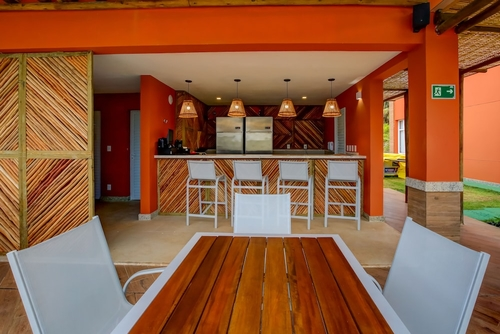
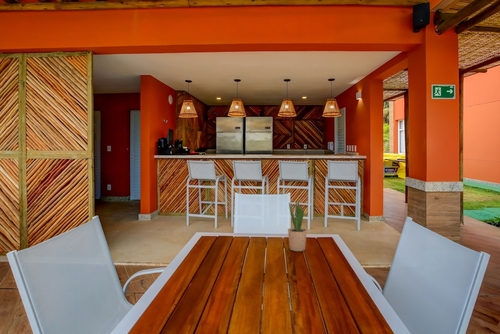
+ potted plant (296, 221)
